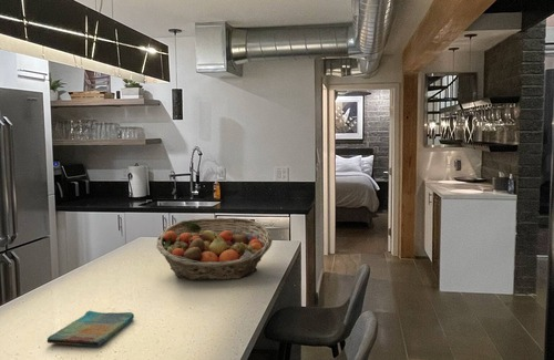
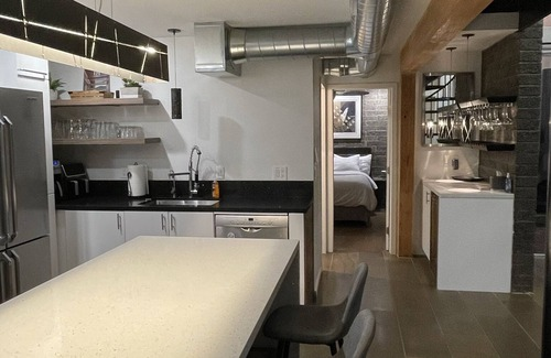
- fruit basket (215, 247)
- dish towel (93, 327)
